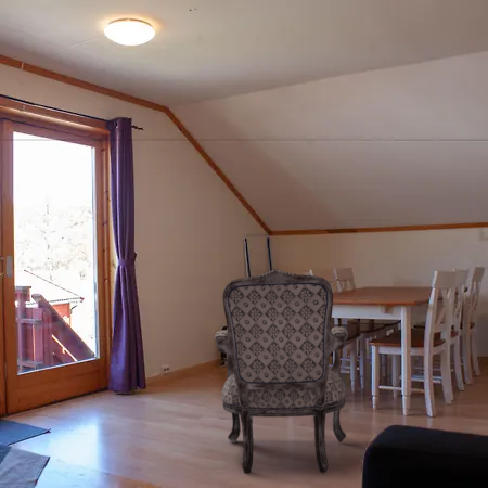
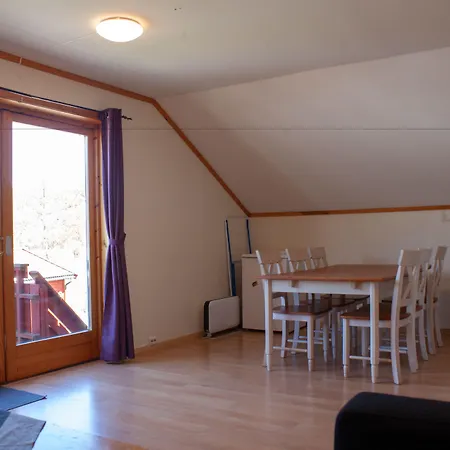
- armchair (281, 363)
